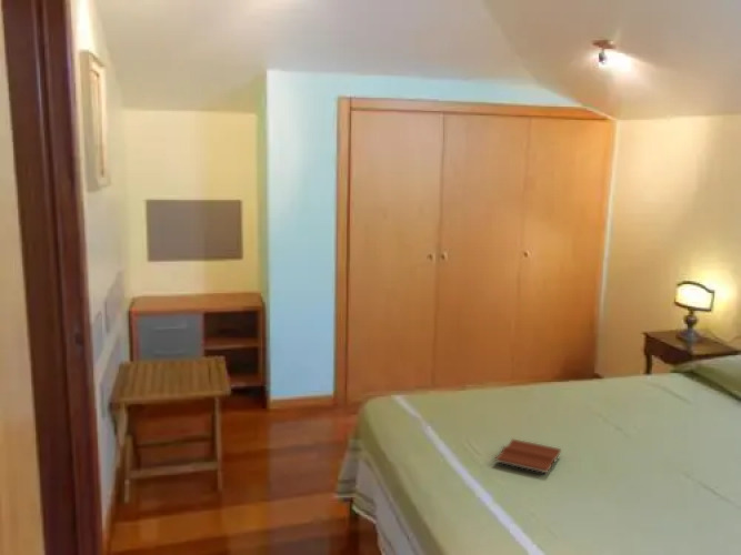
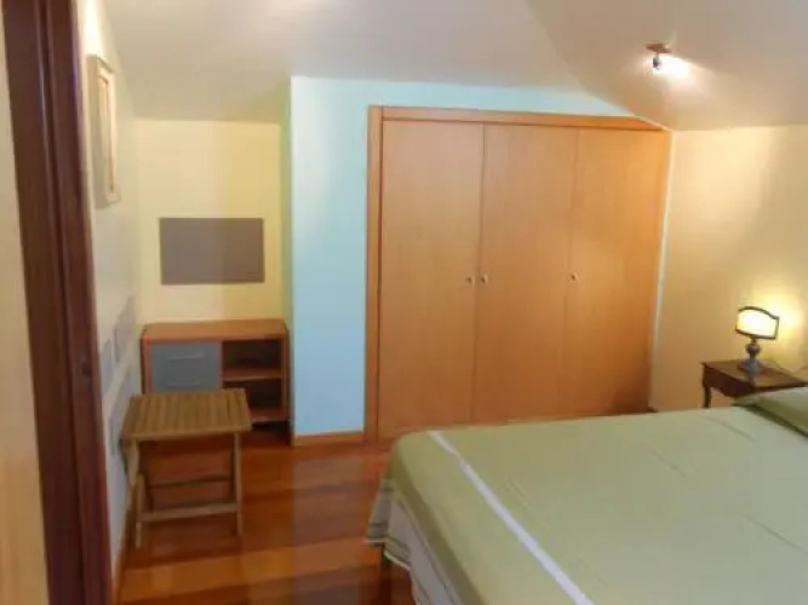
- book (528, 455)
